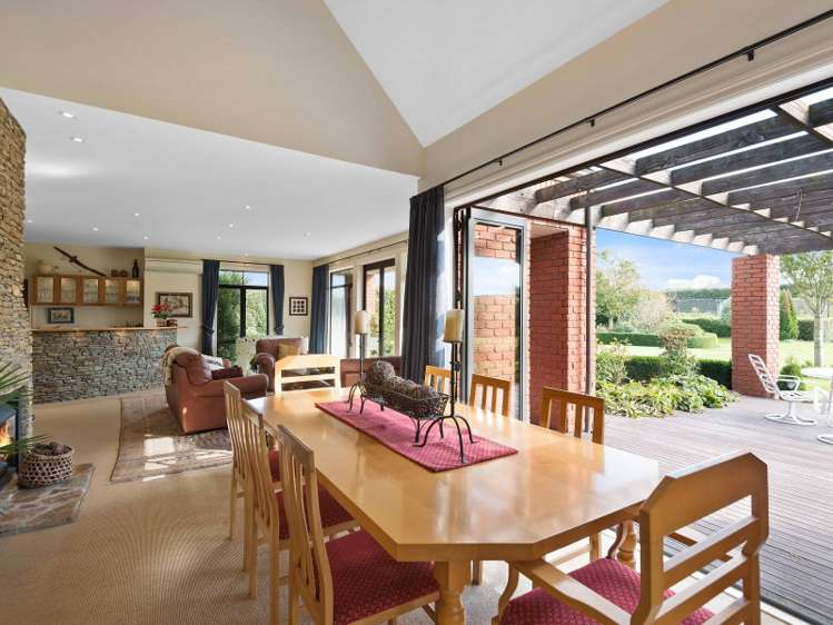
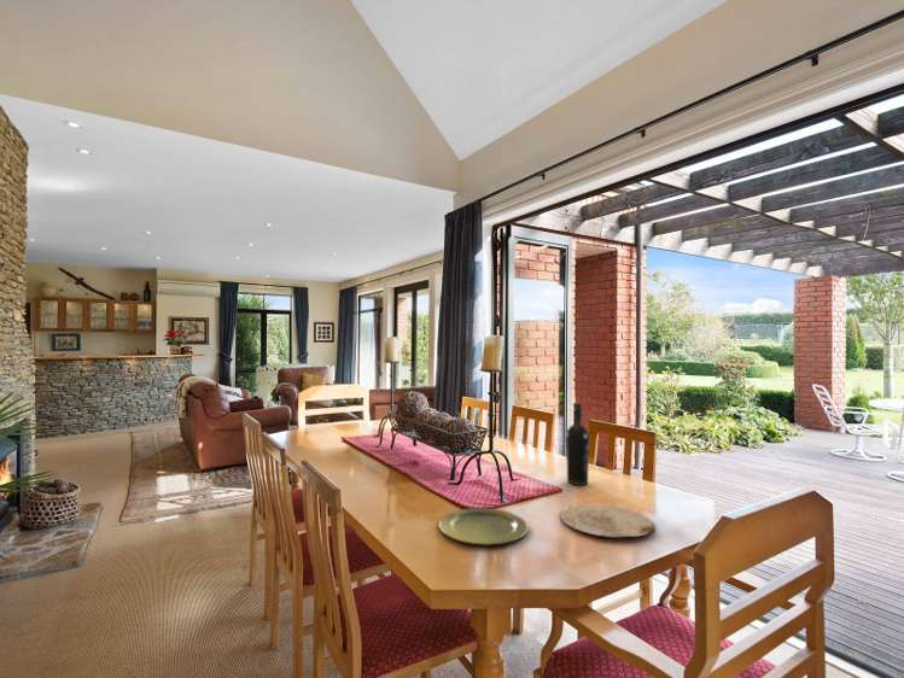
+ wine bottle (577, 442)
+ plate (606, 518)
+ plate (483, 525)
